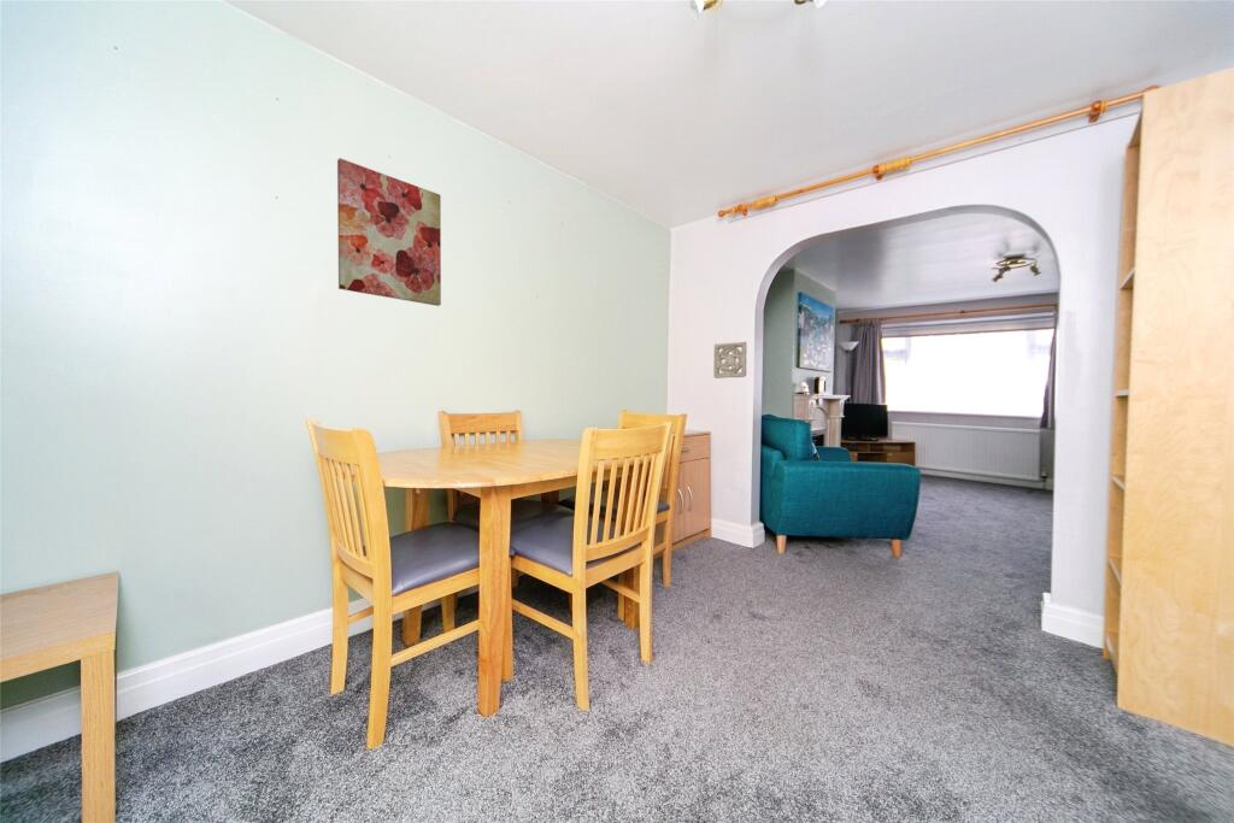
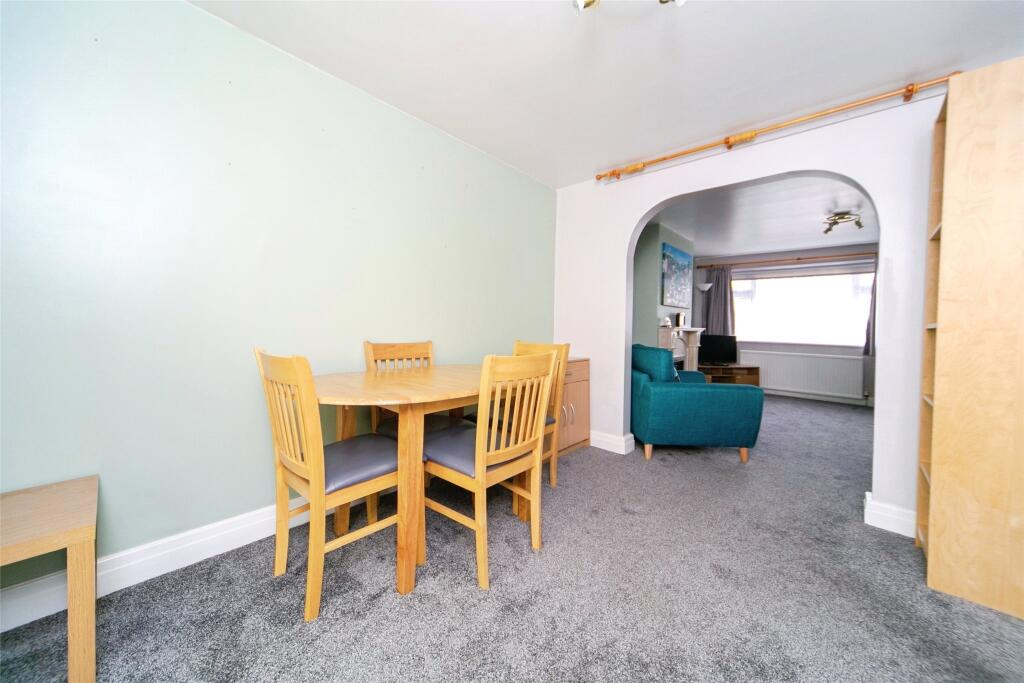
- wall ornament (729, 360)
- wall art (393, 237)
